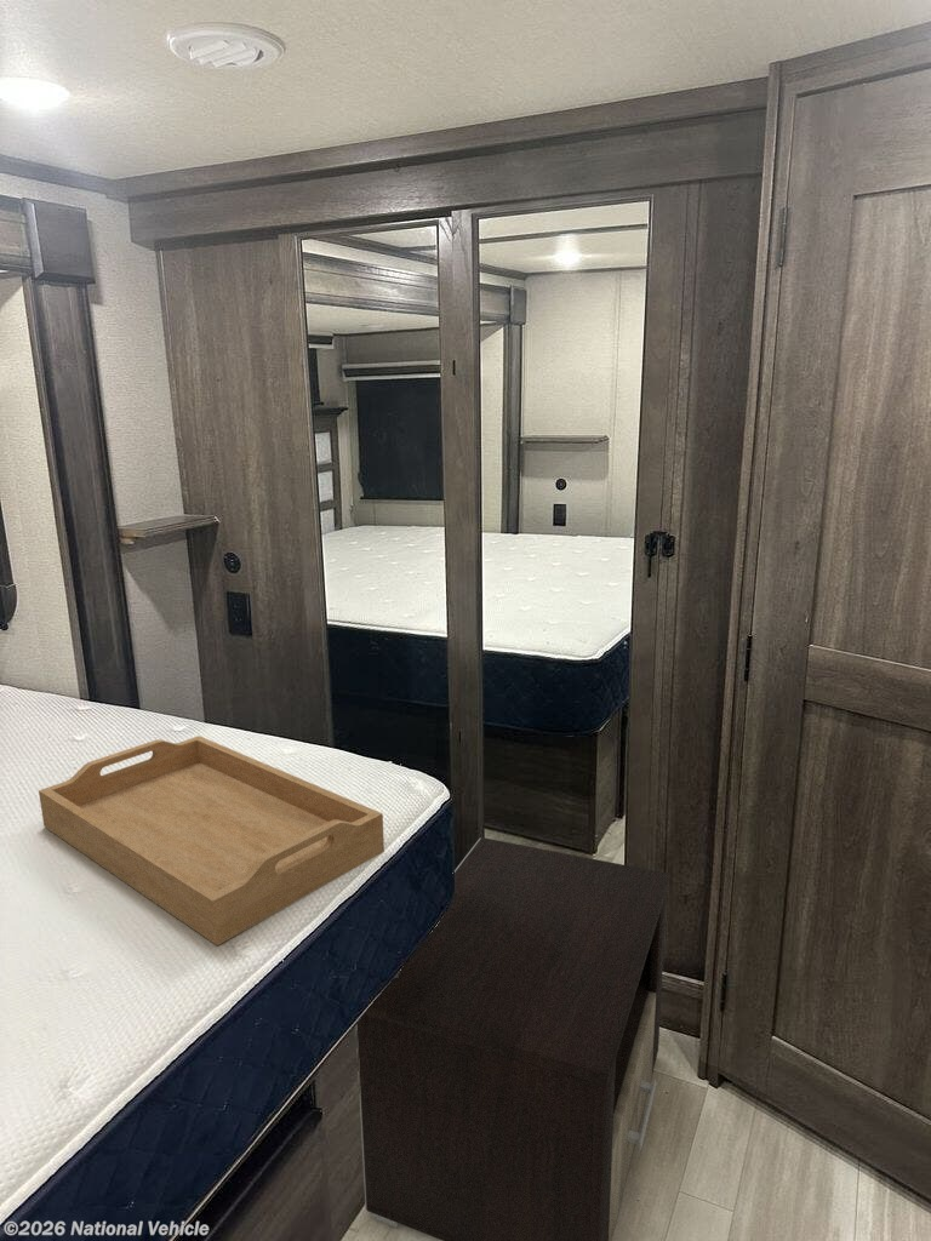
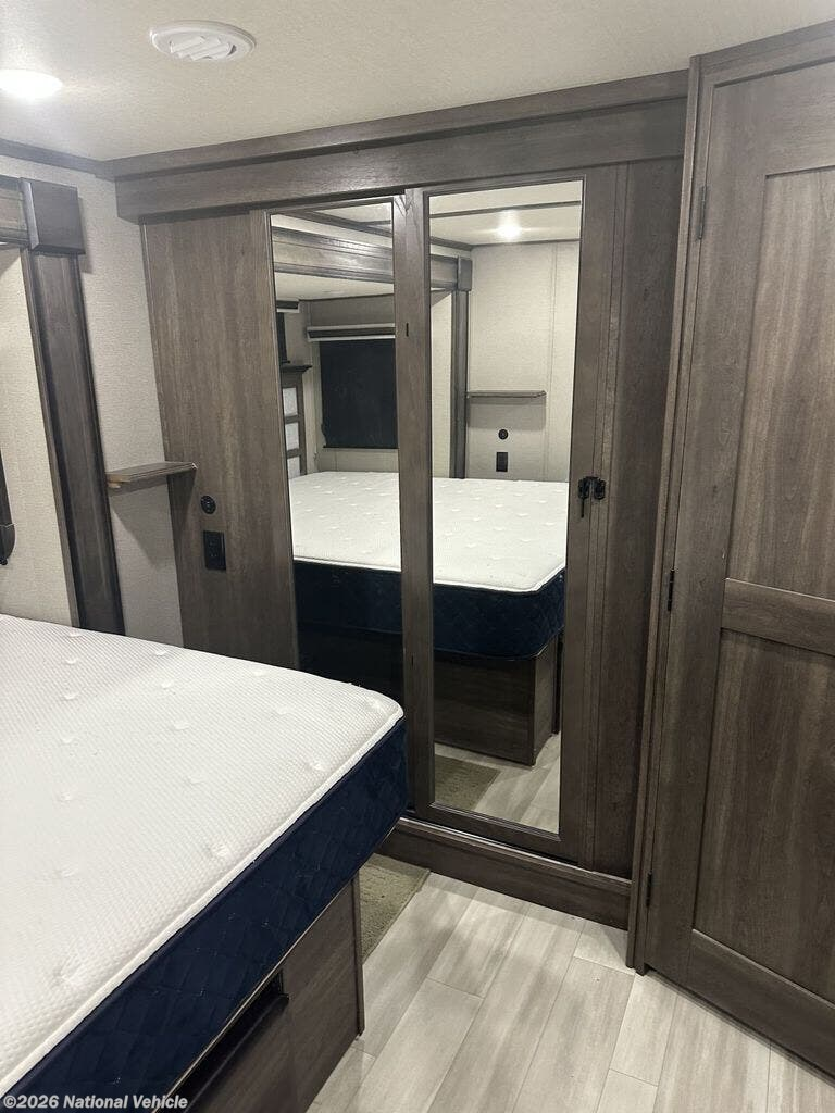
- nightstand (535, 1035)
- serving tray (205, 814)
